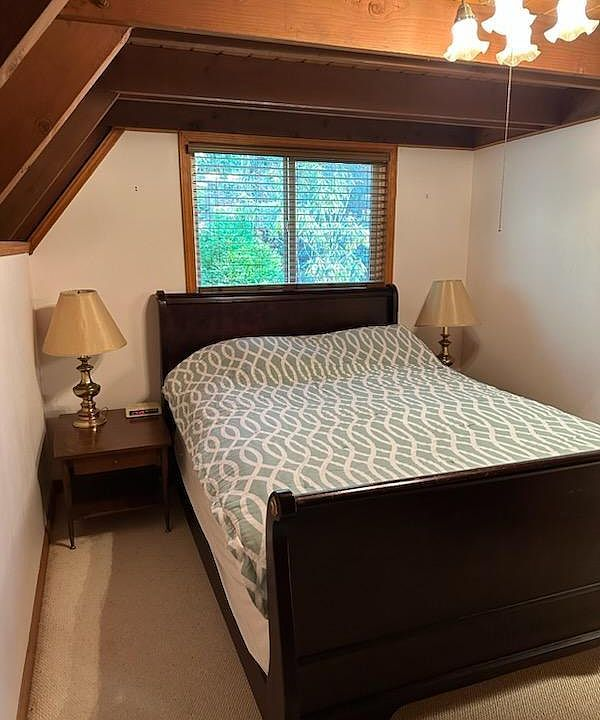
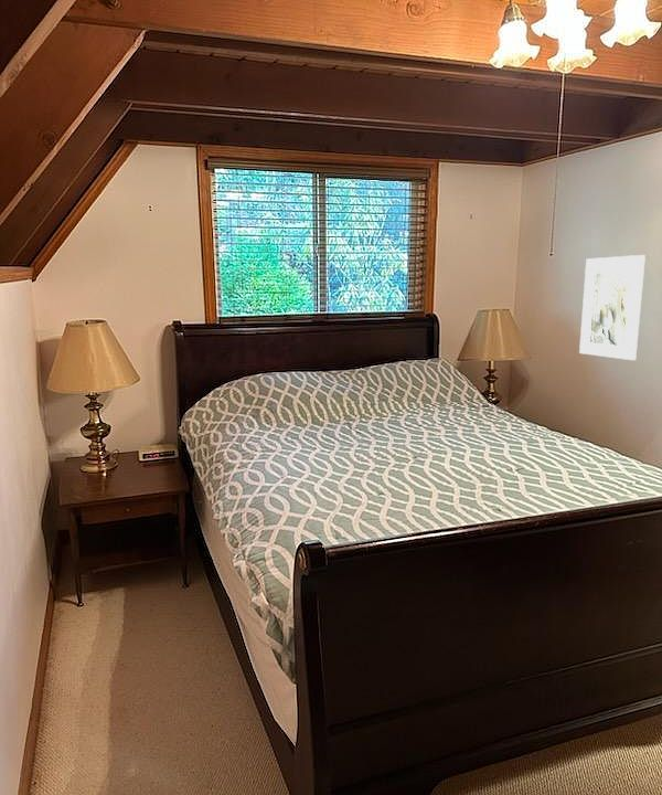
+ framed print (609, 307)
